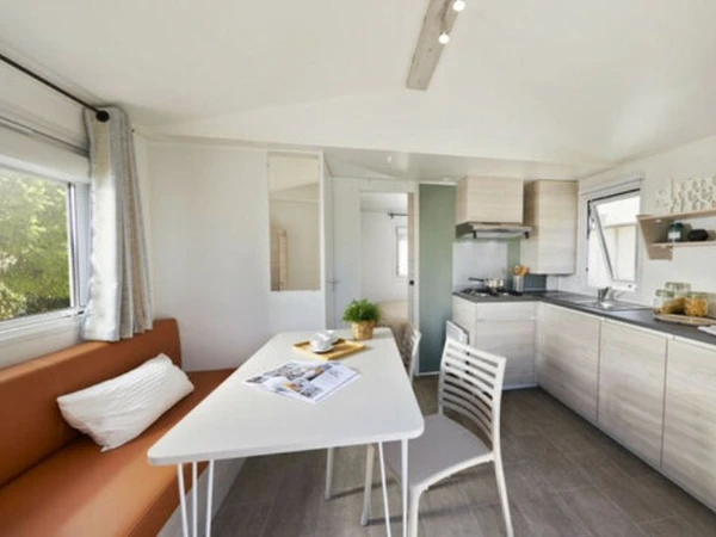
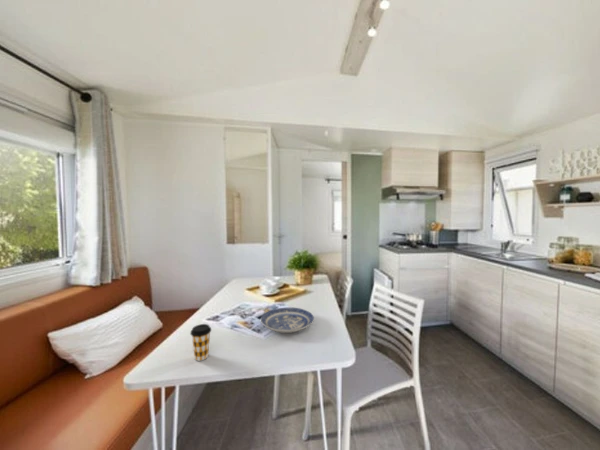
+ coffee cup (201, 342)
+ plate (287, 321)
